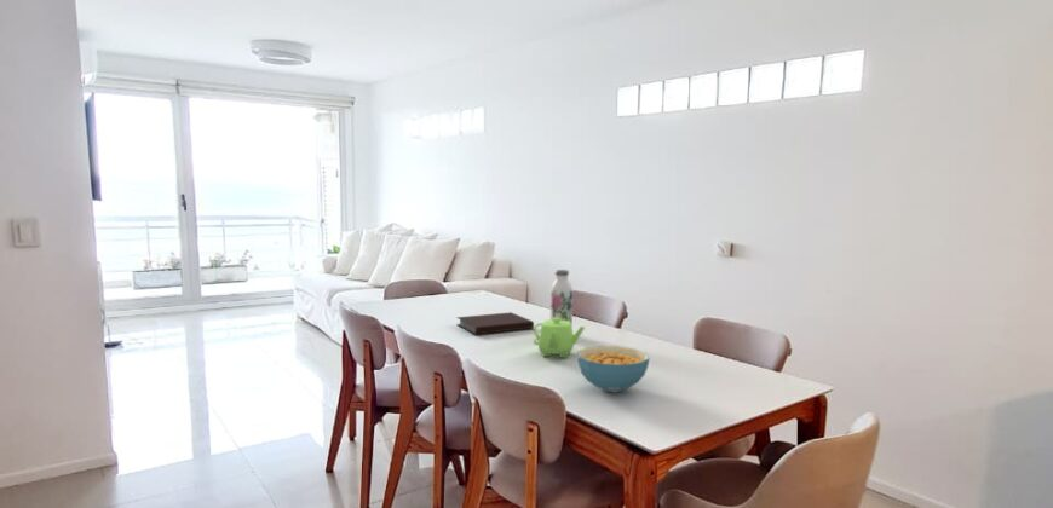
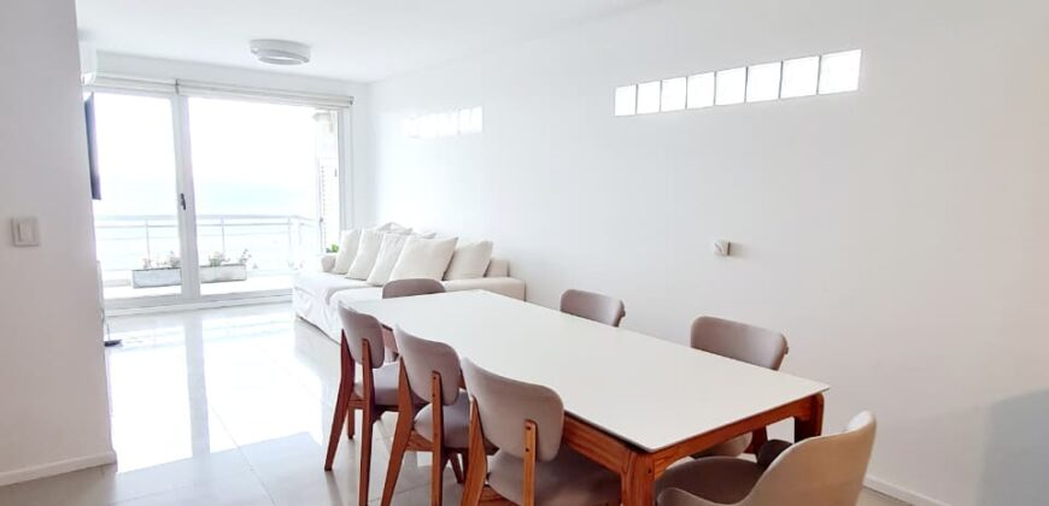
- water bottle (560, 302)
- notebook (494, 323)
- teapot (558, 335)
- cereal bowl (611, 371)
